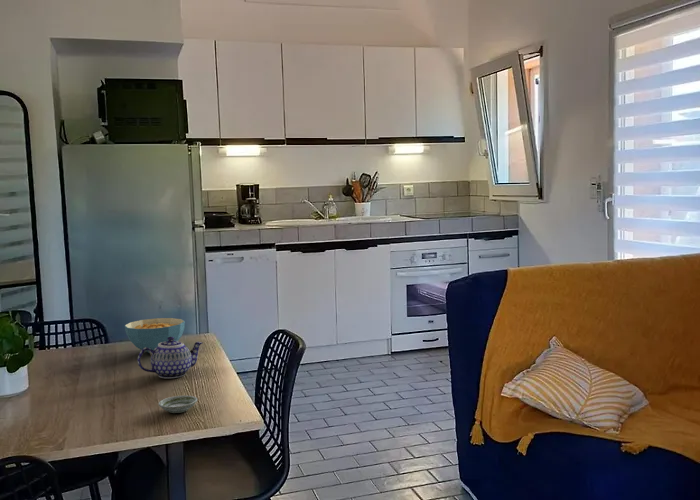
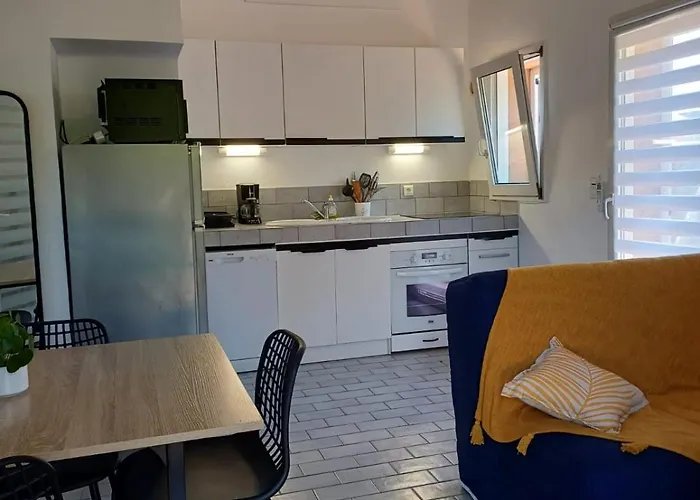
- cereal bowl (155, 337)
- saucer (178, 405)
- teapot (171, 355)
